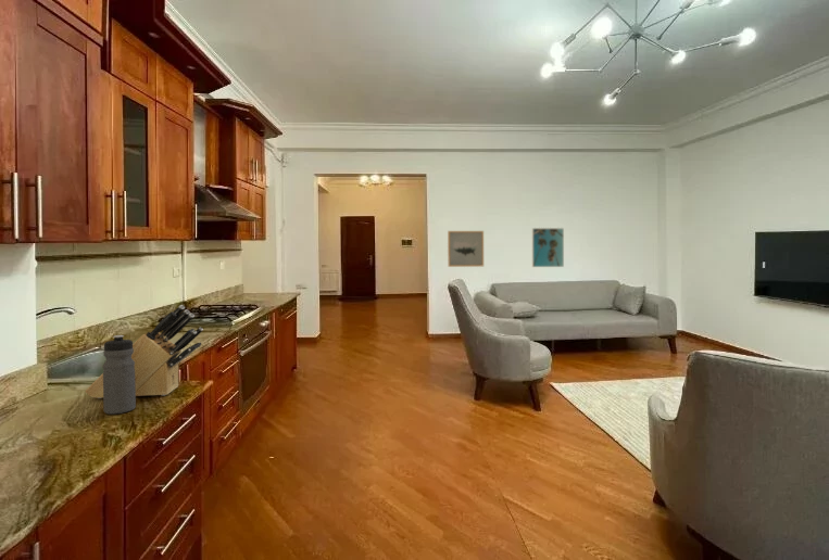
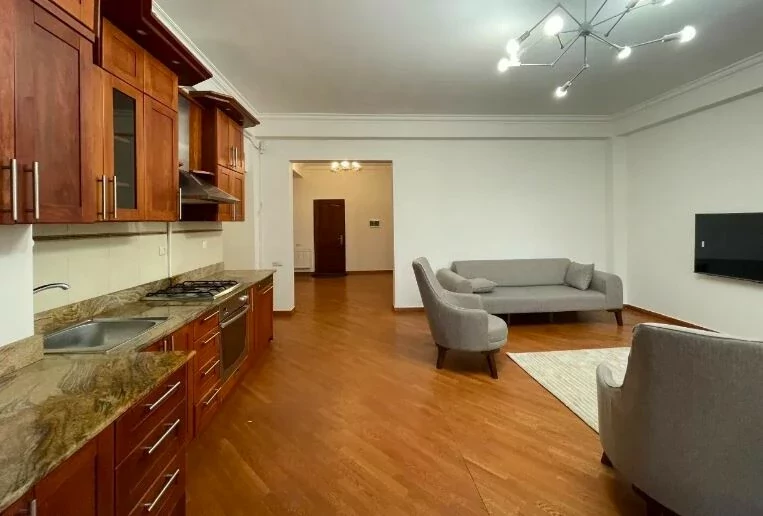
- wall art (465, 249)
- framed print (548, 247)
- knife block (147, 349)
- water bottle (118, 372)
